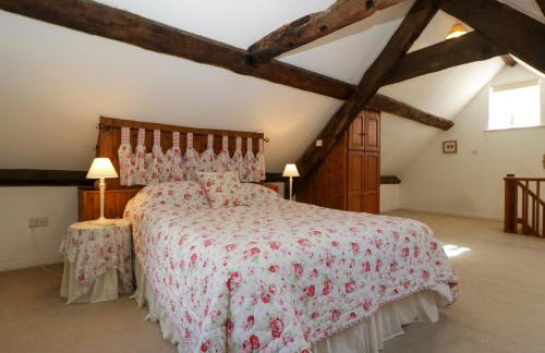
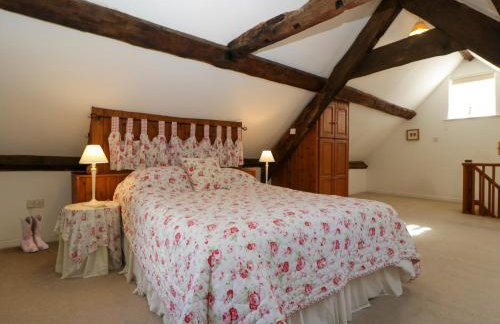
+ boots (34, 231)
